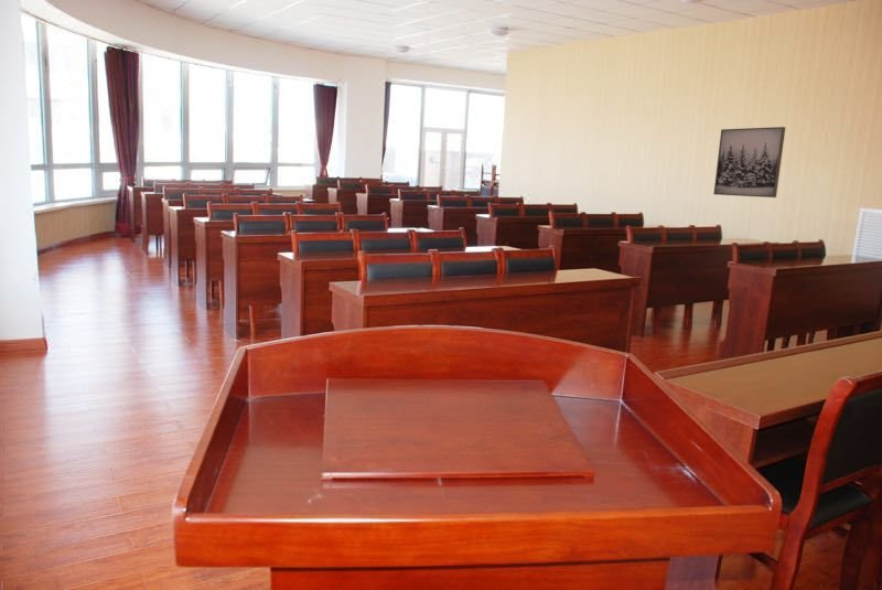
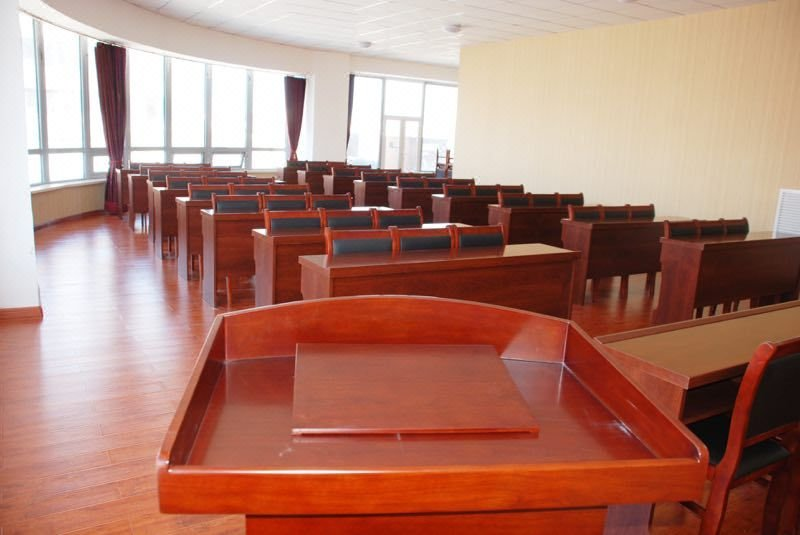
- wall art (747, 162)
